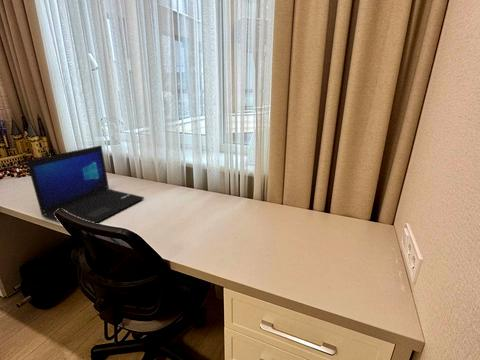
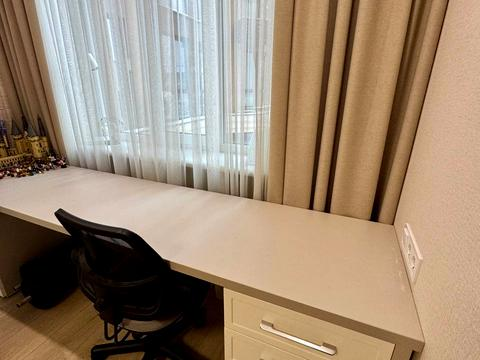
- laptop (92, 182)
